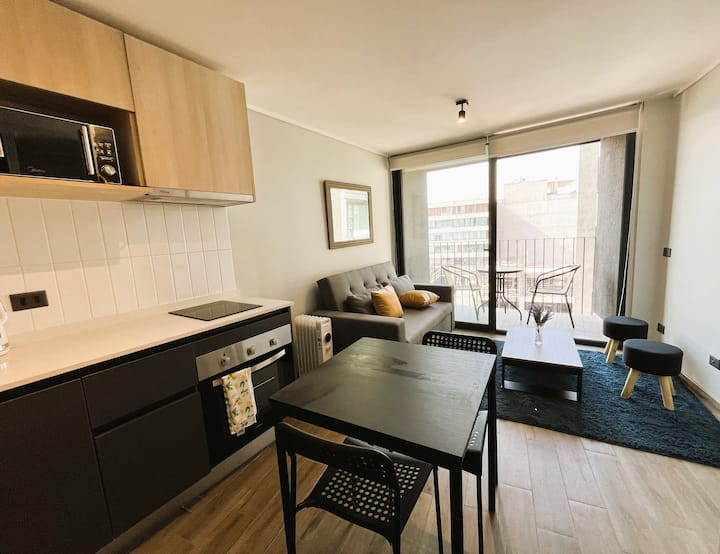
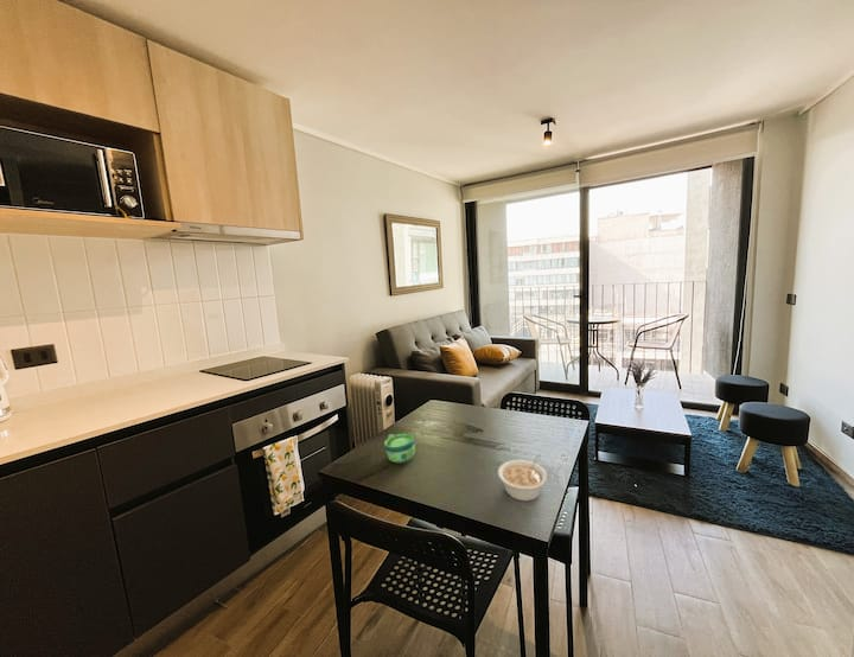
+ legume (522, 478)
+ cup (396, 447)
